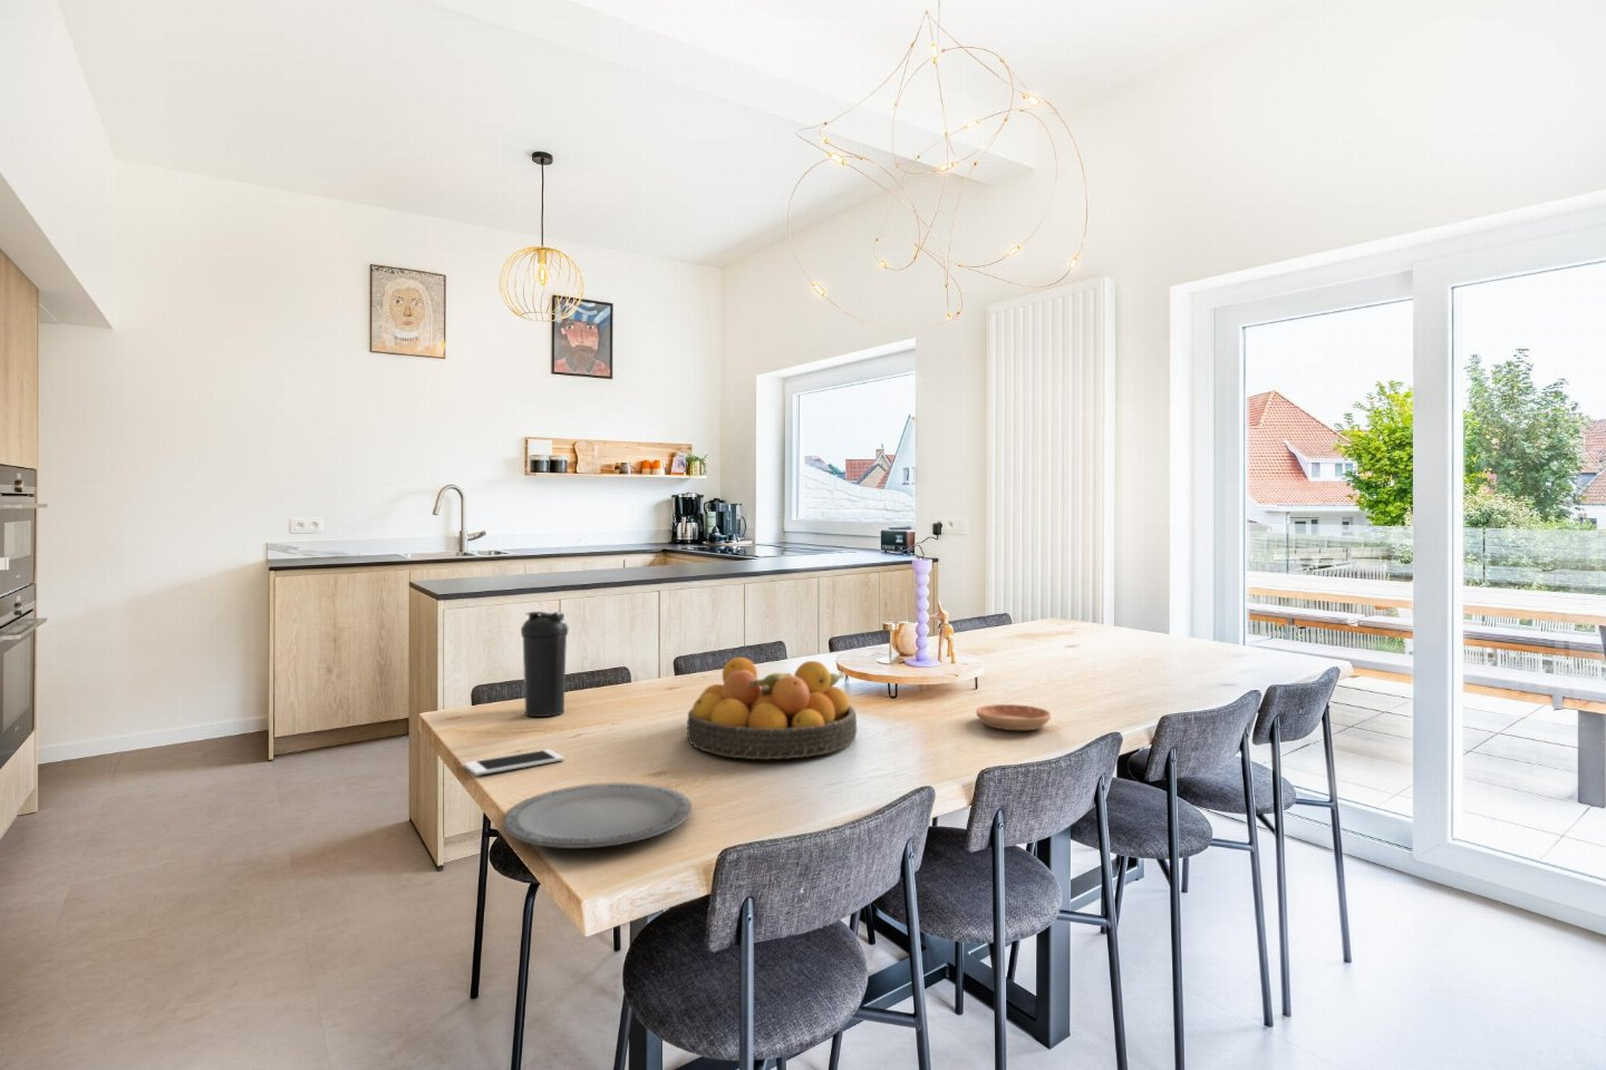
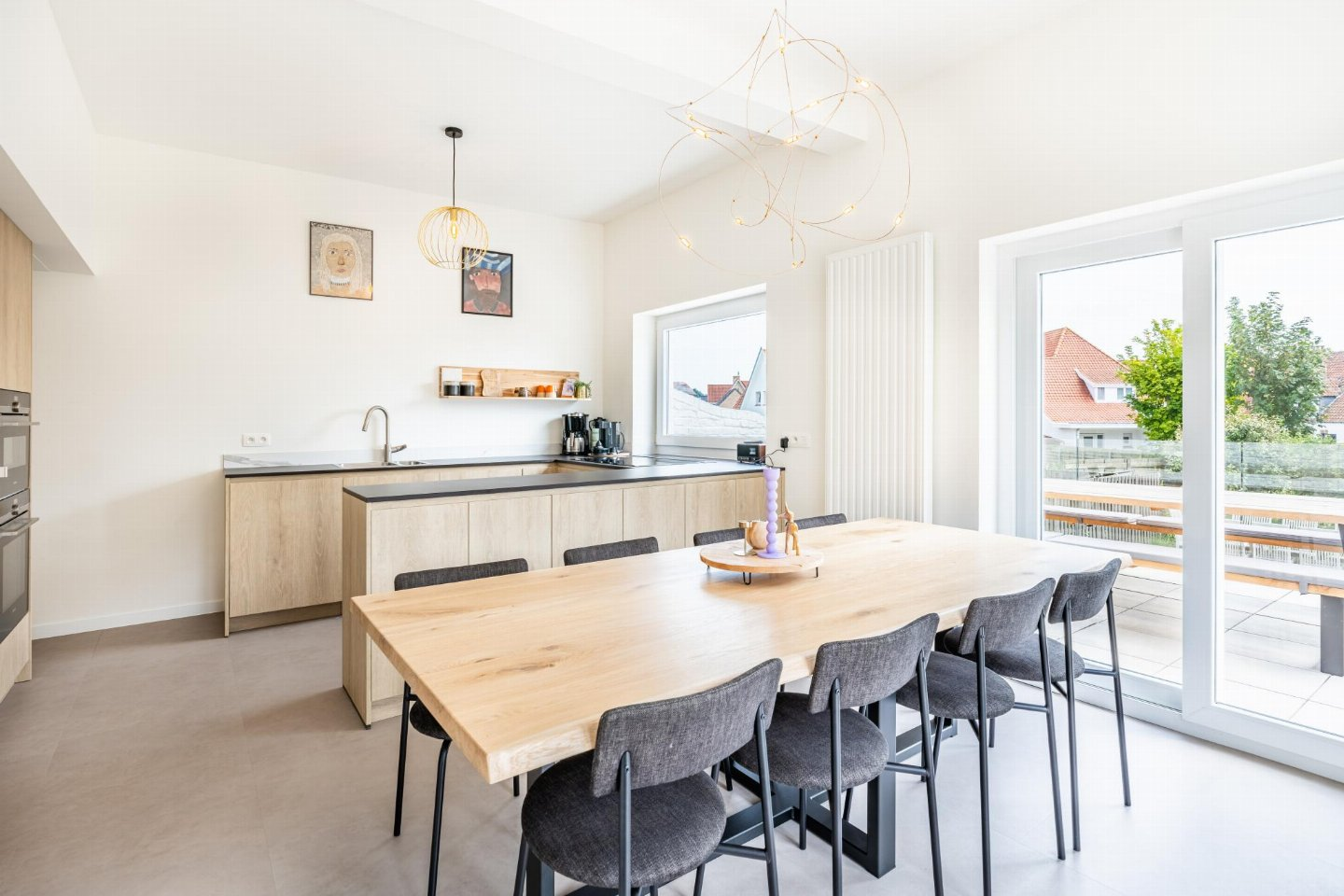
- water bottle (544, 662)
- fruit bowl (772, 699)
- cell phone (514, 761)
- plate (599, 814)
- saucer (1012, 718)
